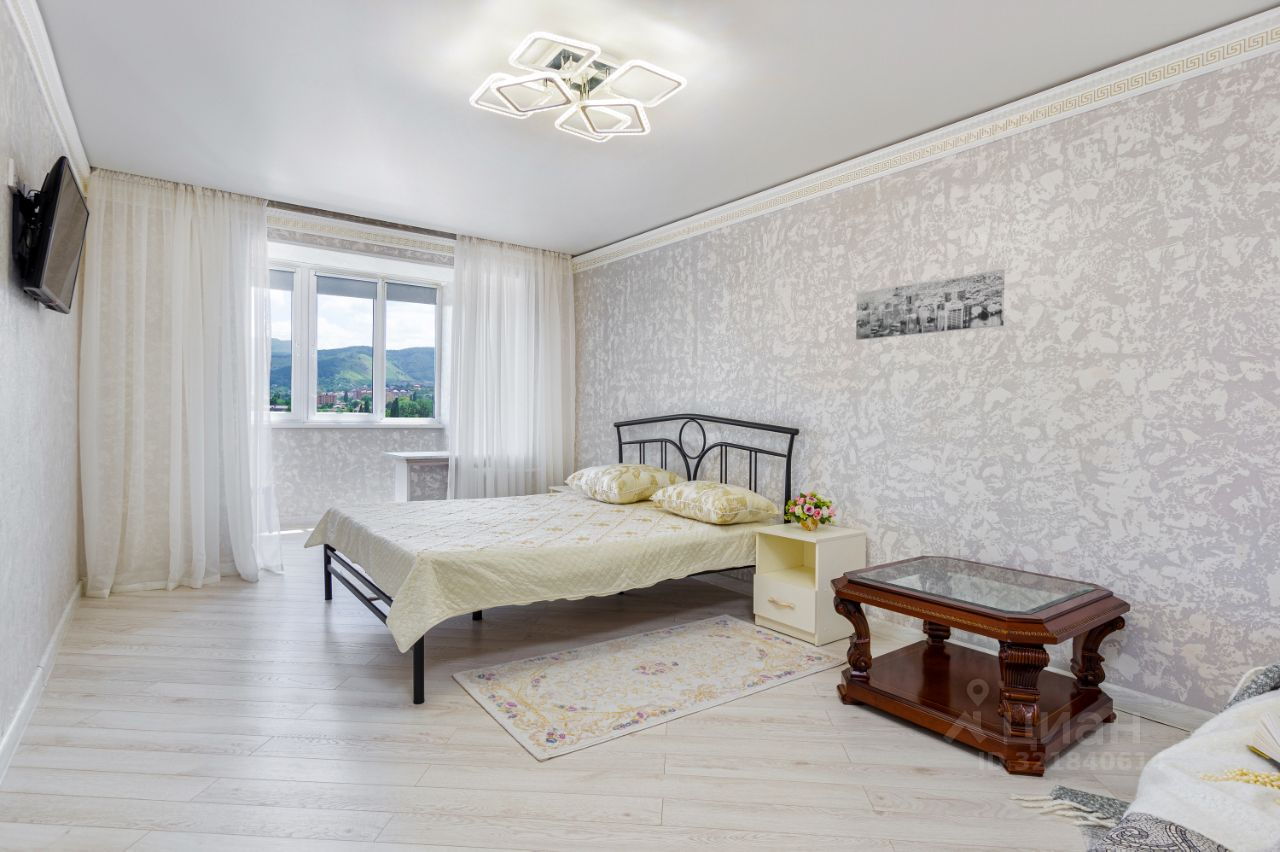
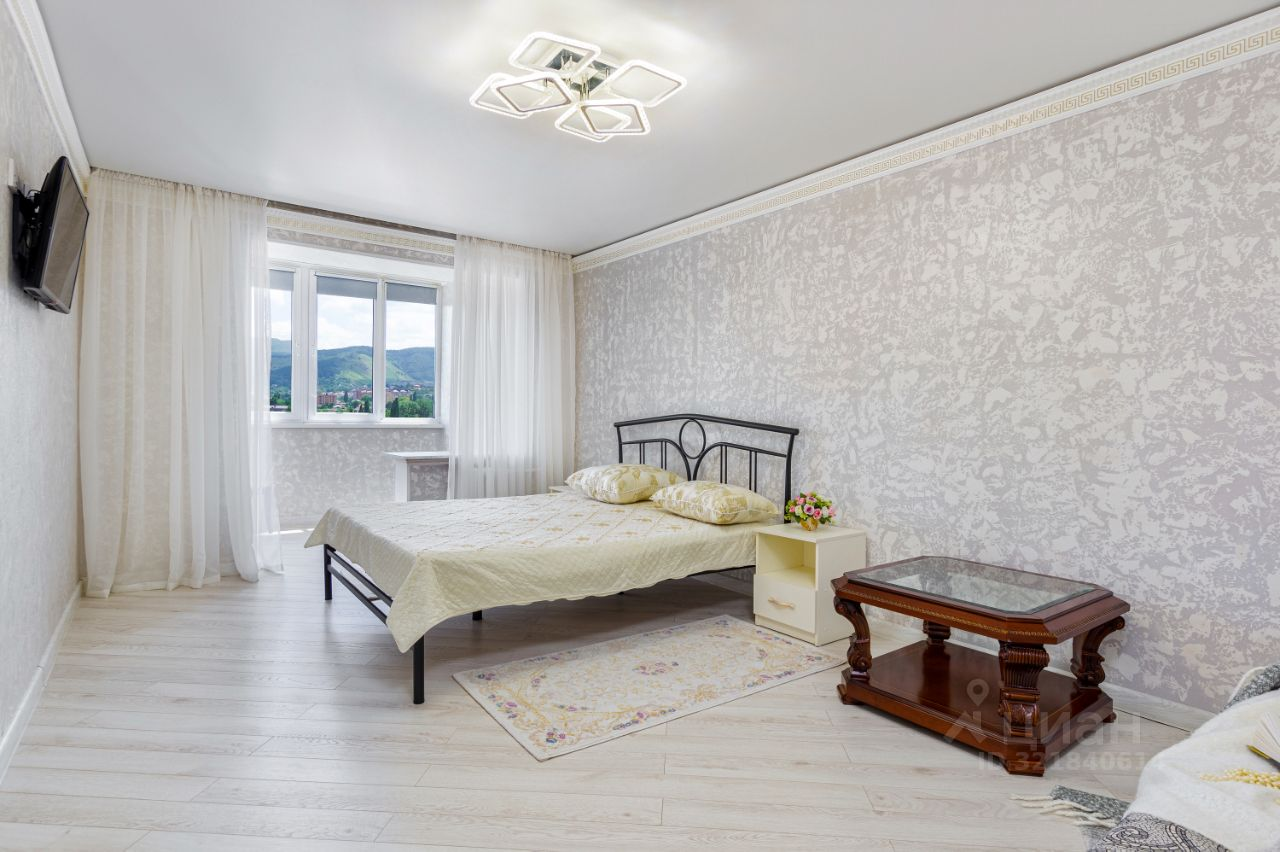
- wall art (923, 308)
